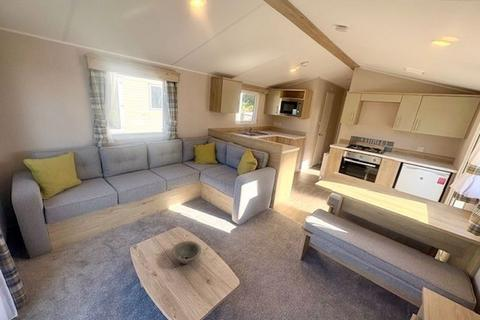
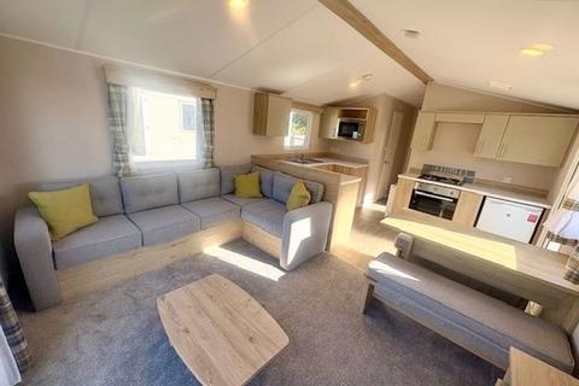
- decorative bowl (186, 254)
